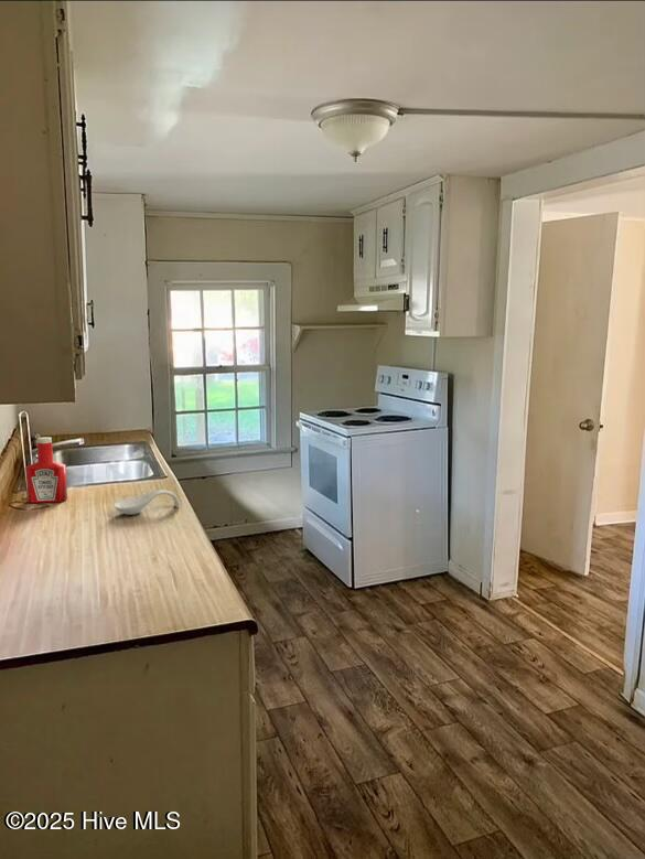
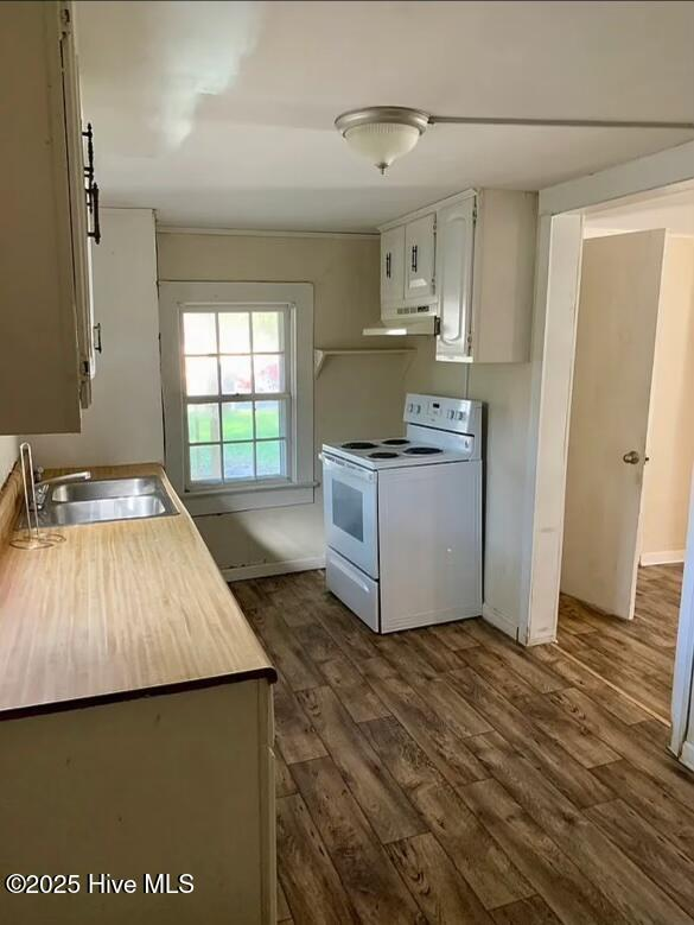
- spoon rest (147, 501)
- soap bottle (45, 469)
